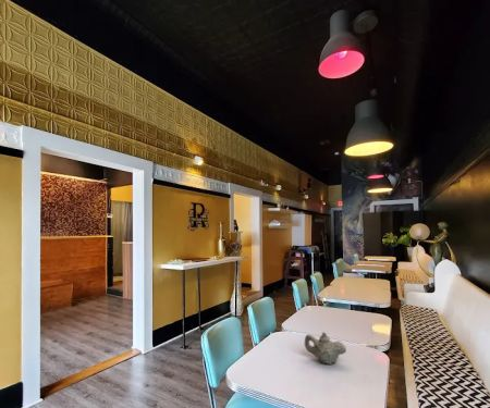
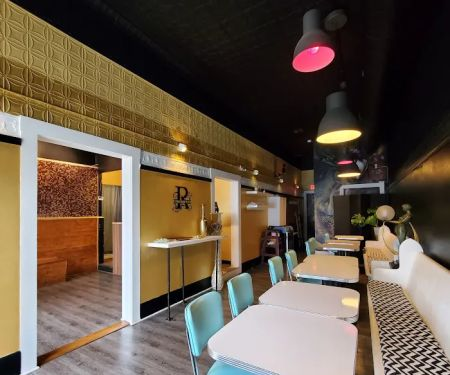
- teapot (324, 346)
